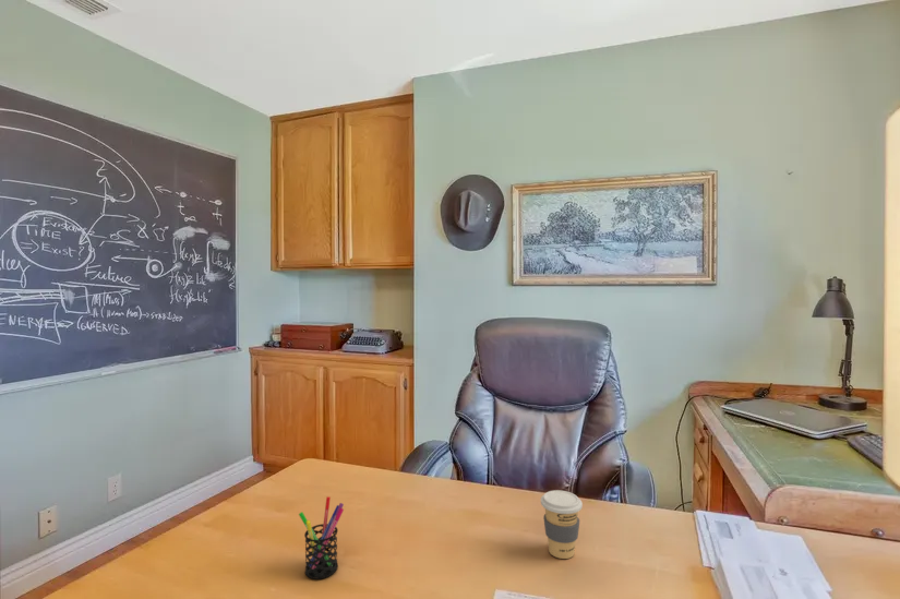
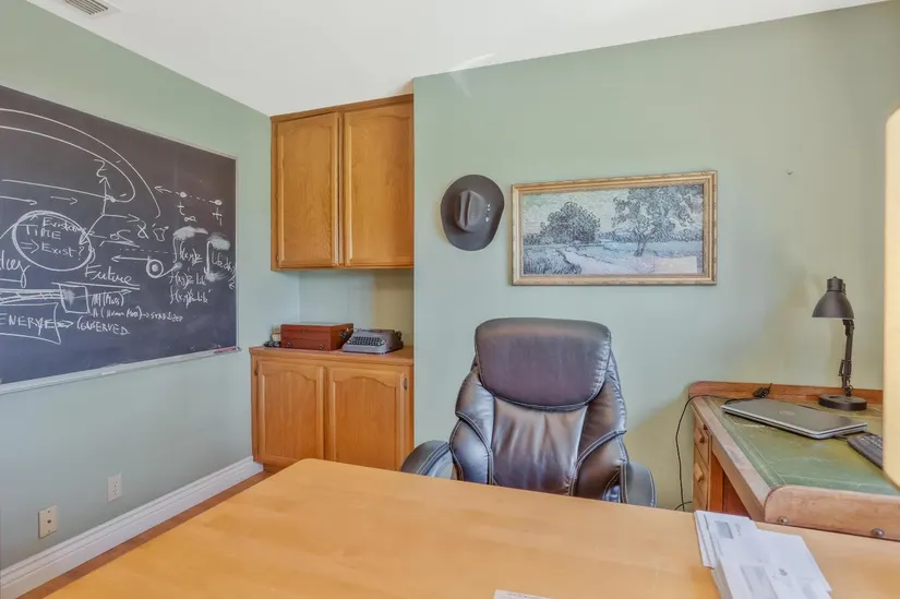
- coffee cup (561, 524)
- pen holder (320, 537)
